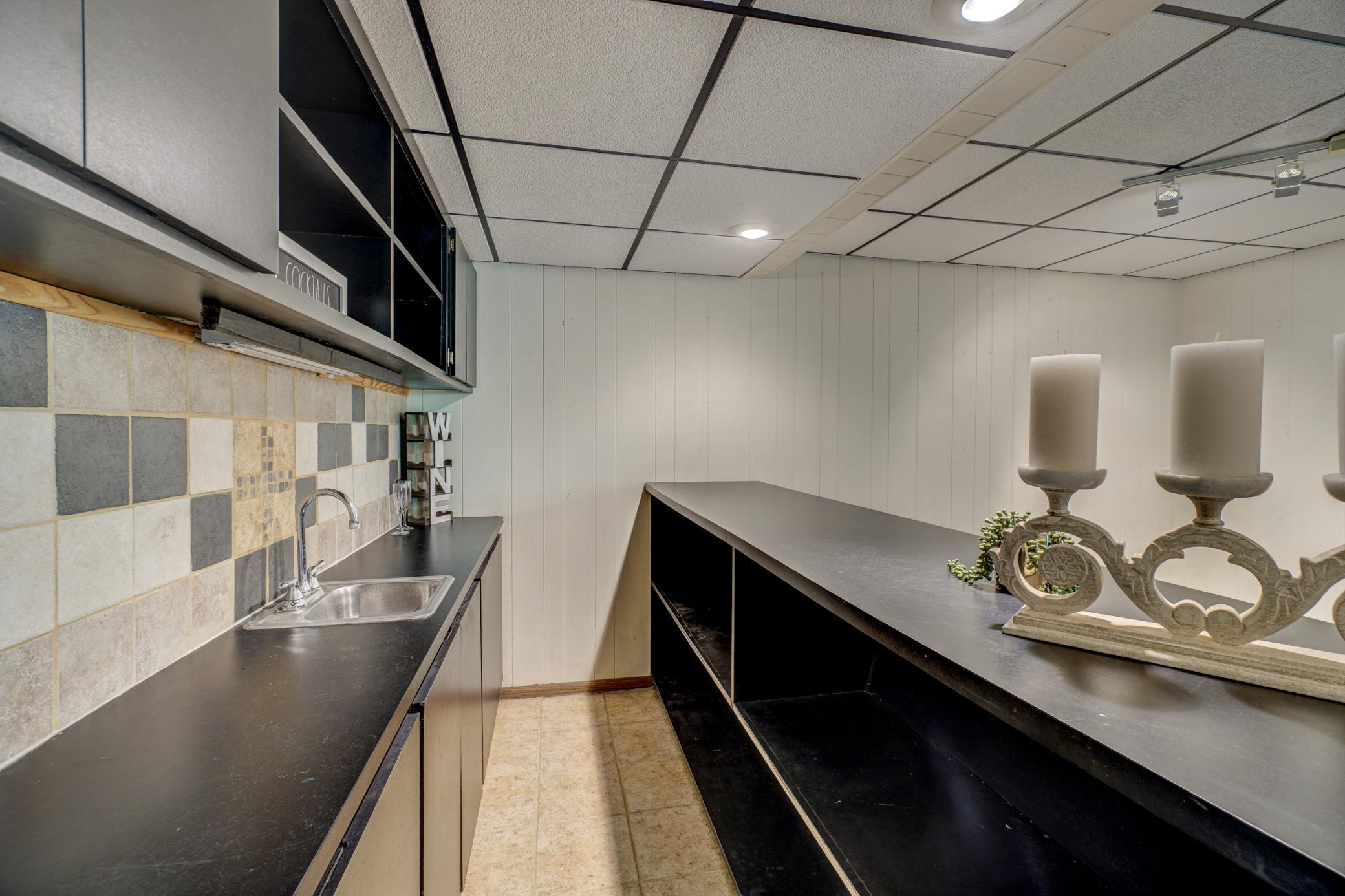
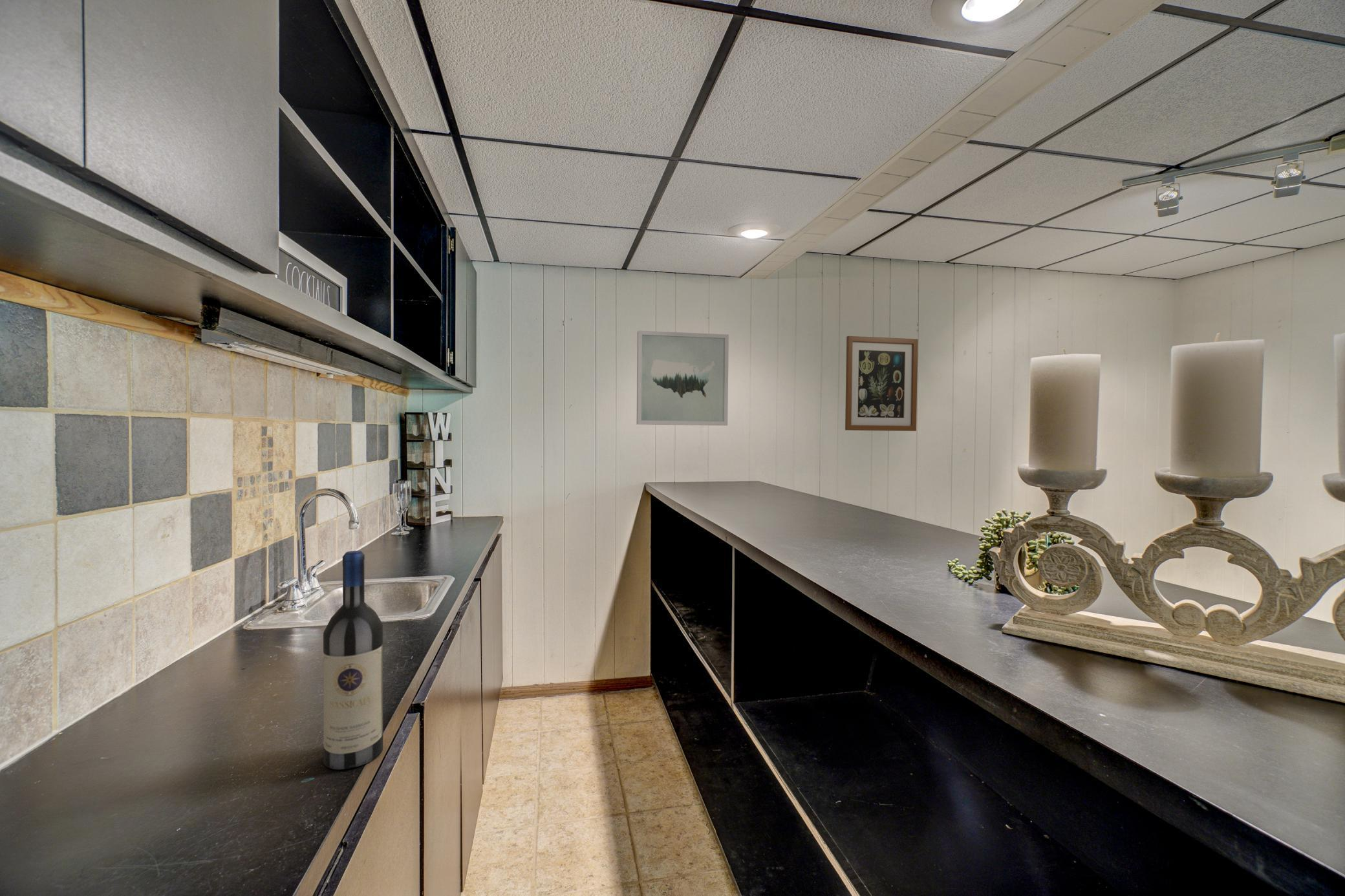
+ wall art (683, 379)
+ wine bottle (354, 653)
+ wall art (881, 384)
